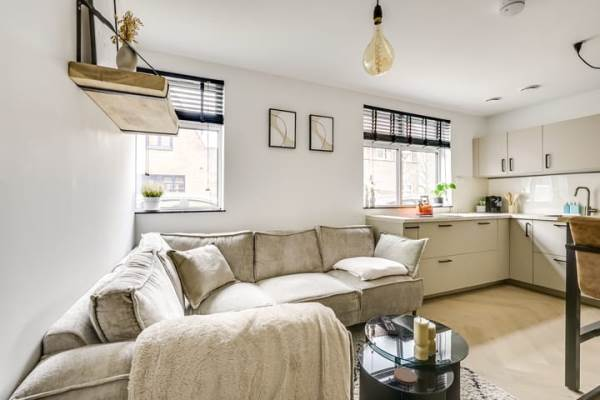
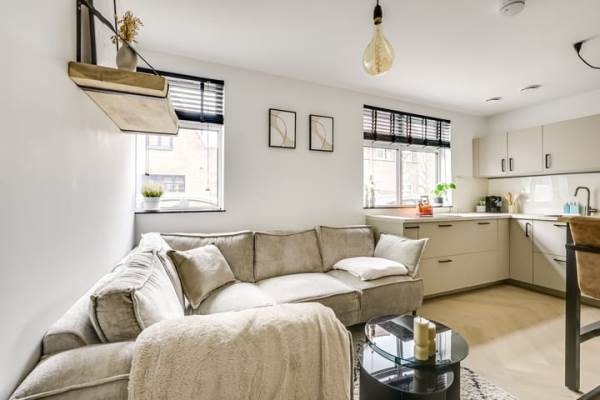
- remote control (388, 325)
- coaster (405, 376)
